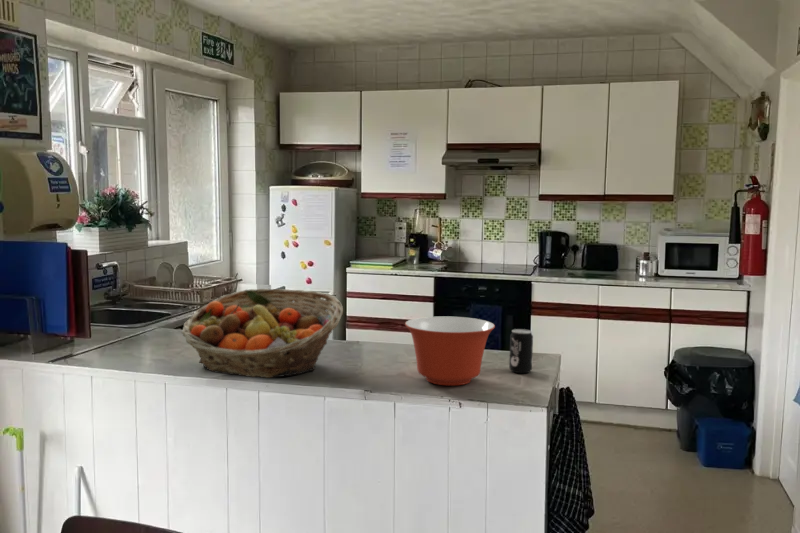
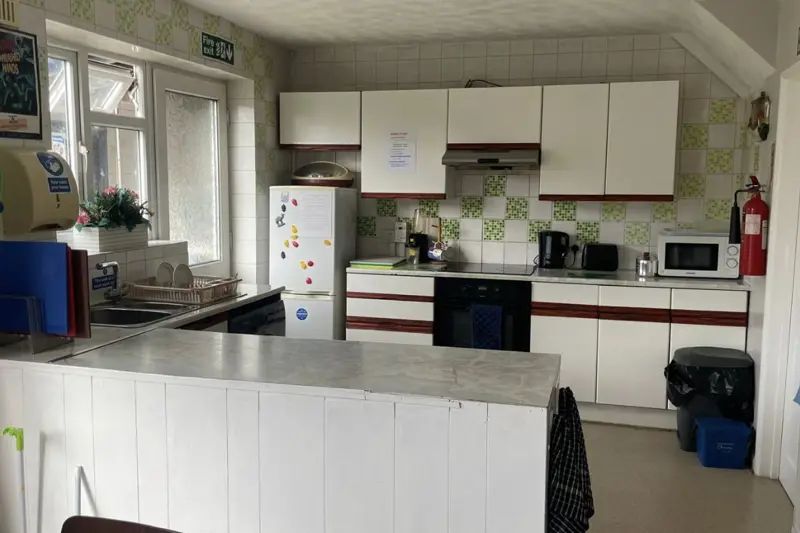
- fruit basket (263, 330)
- mixing bowl (449, 351)
- beverage can (521, 351)
